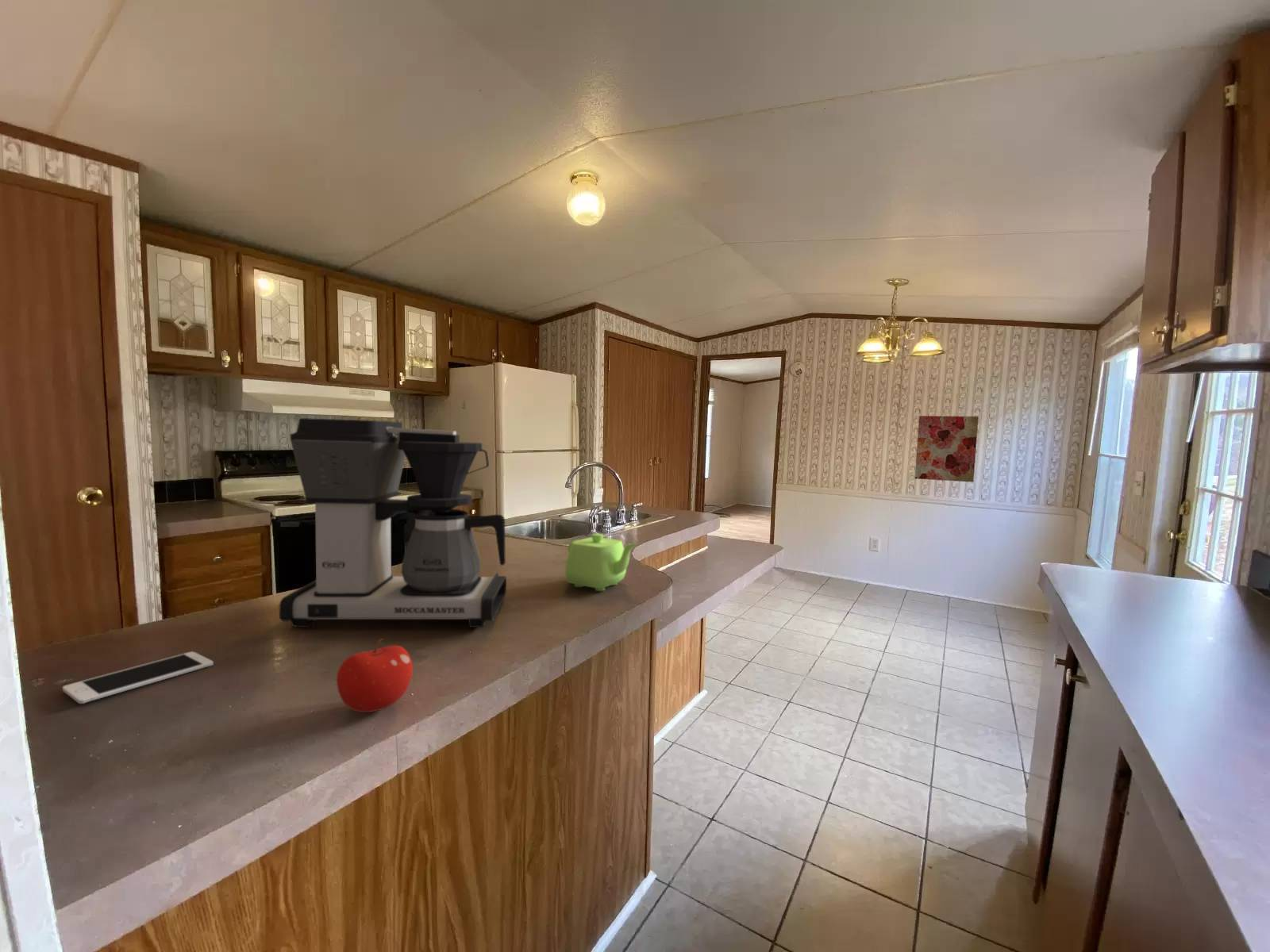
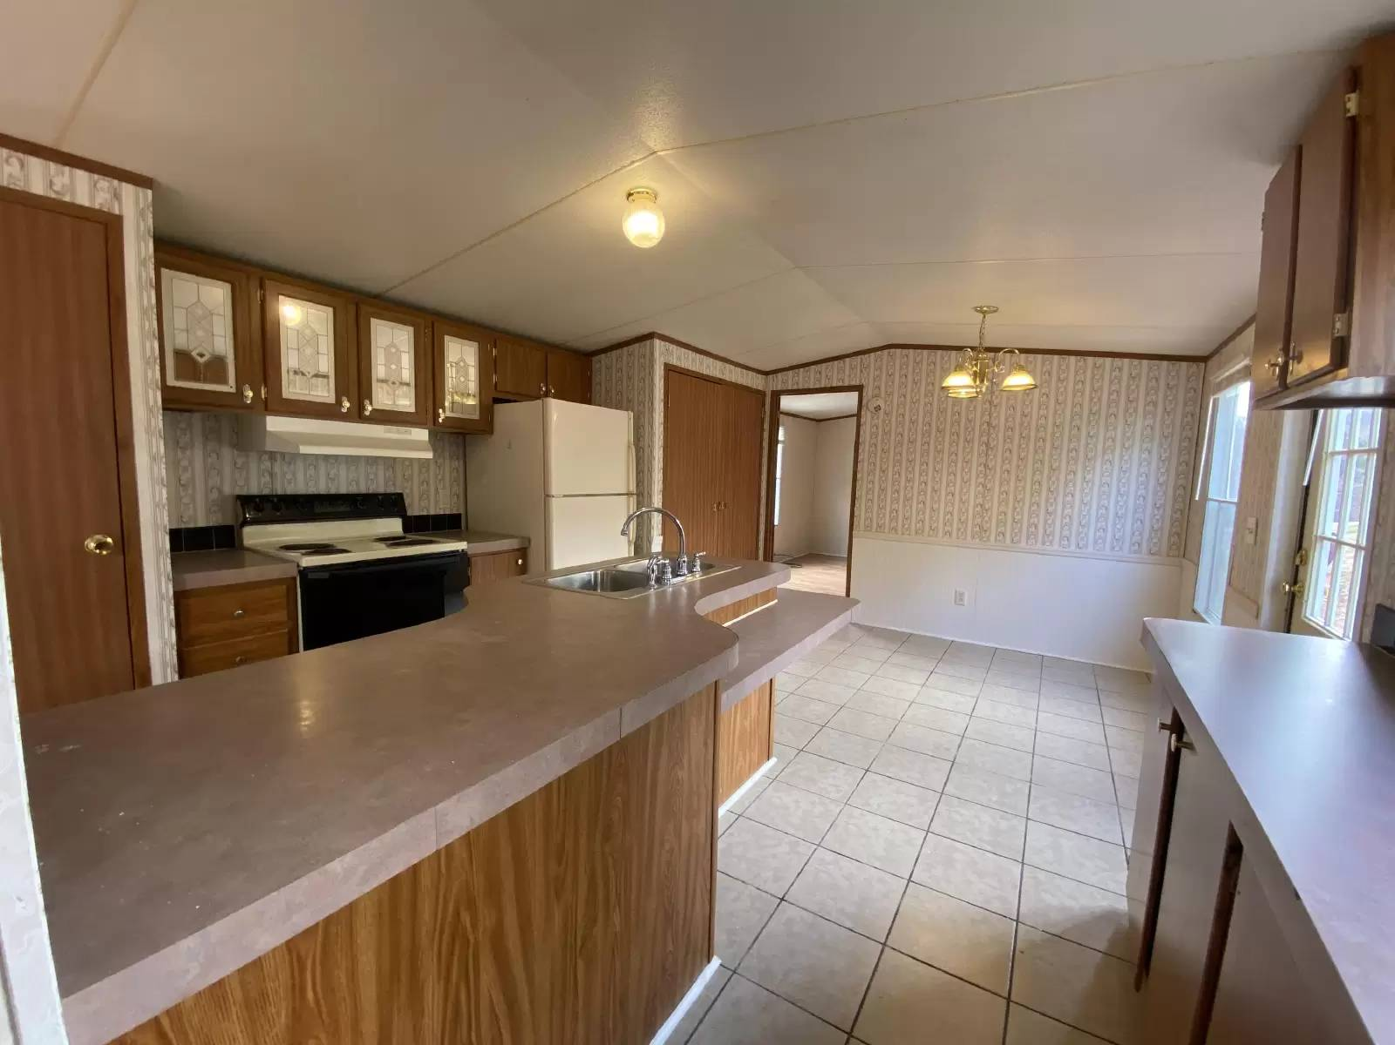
- cell phone (142, 675)
- fruit (375, 674)
- teapot (602, 560)
- wall art (945, 448)
- coffee maker (410, 514)
